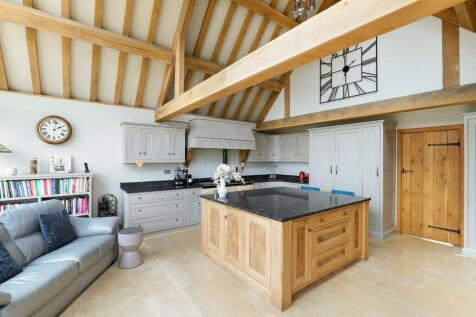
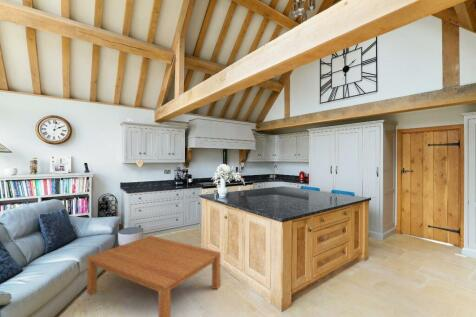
+ coffee table (155, 272)
